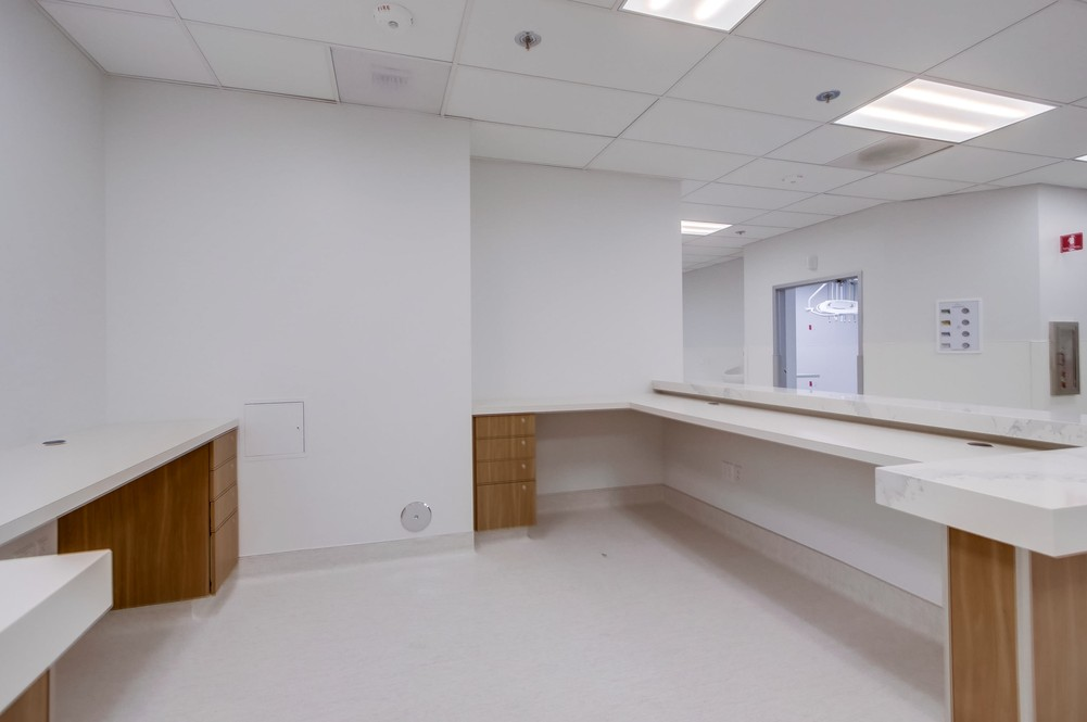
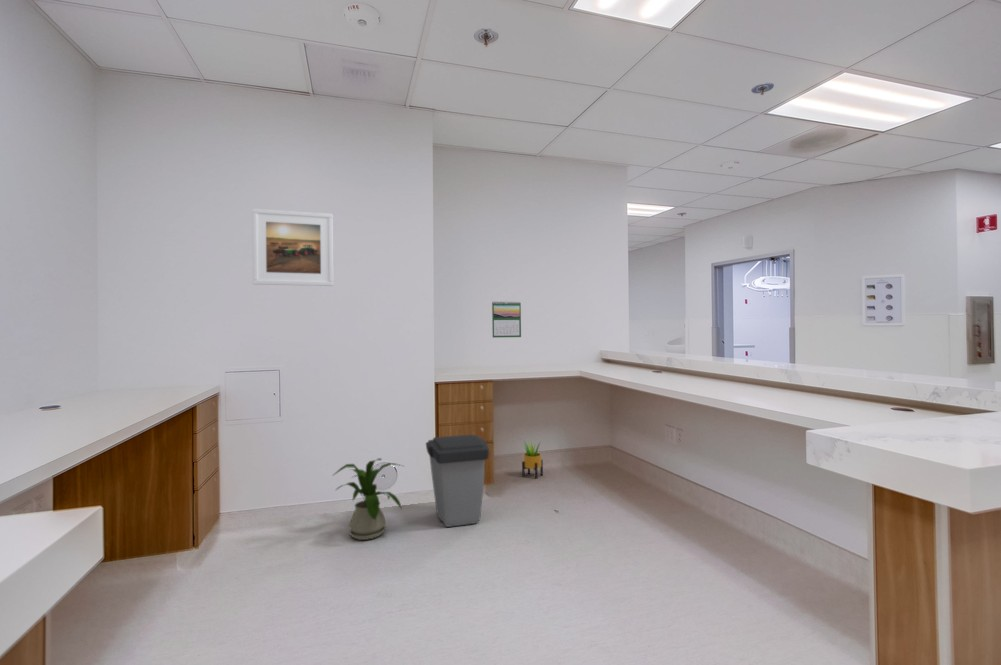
+ potted plant (532, 457)
+ trash can (456, 478)
+ house plant (369, 491)
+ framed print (293, 248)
+ calendar (506, 319)
